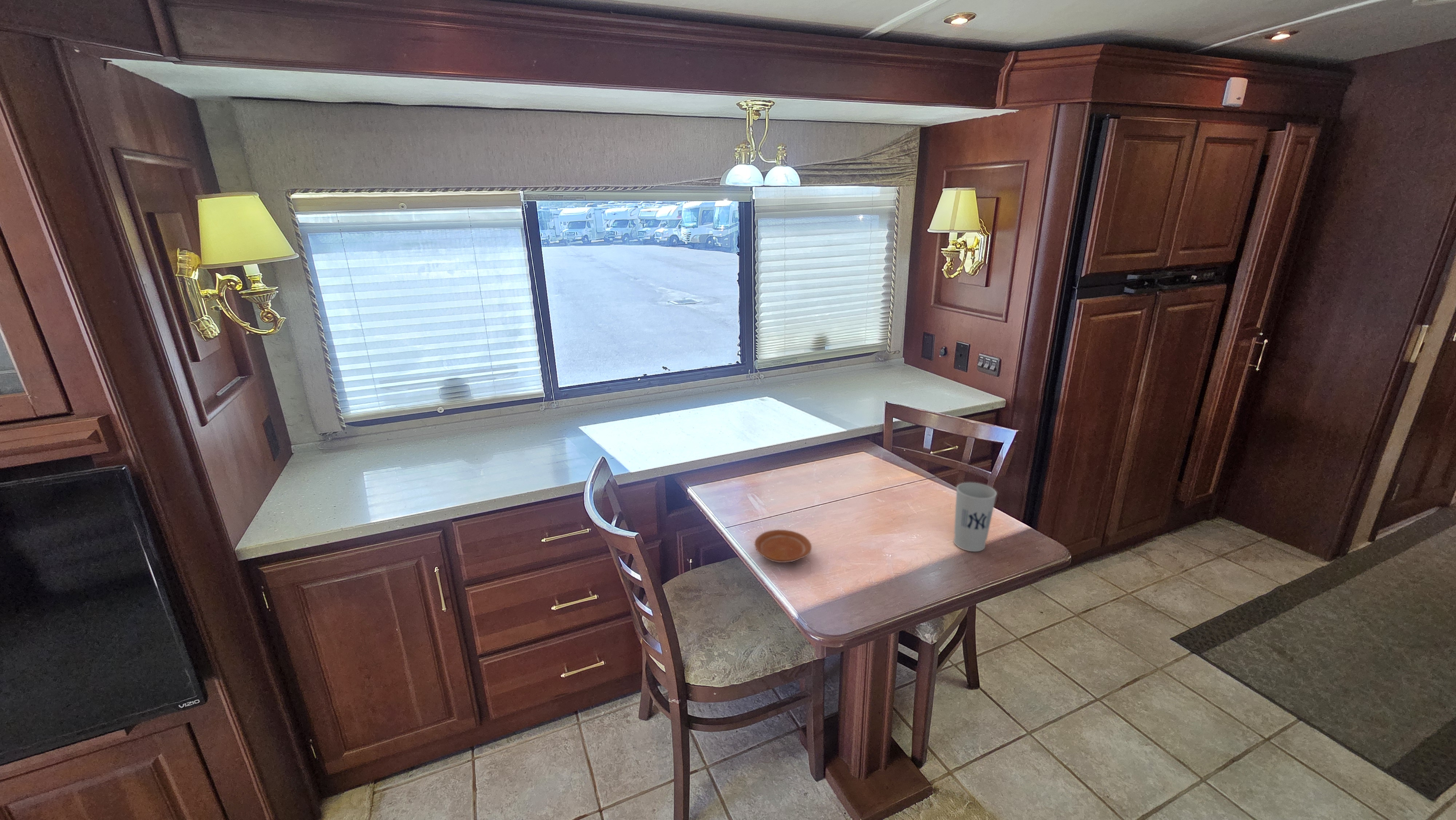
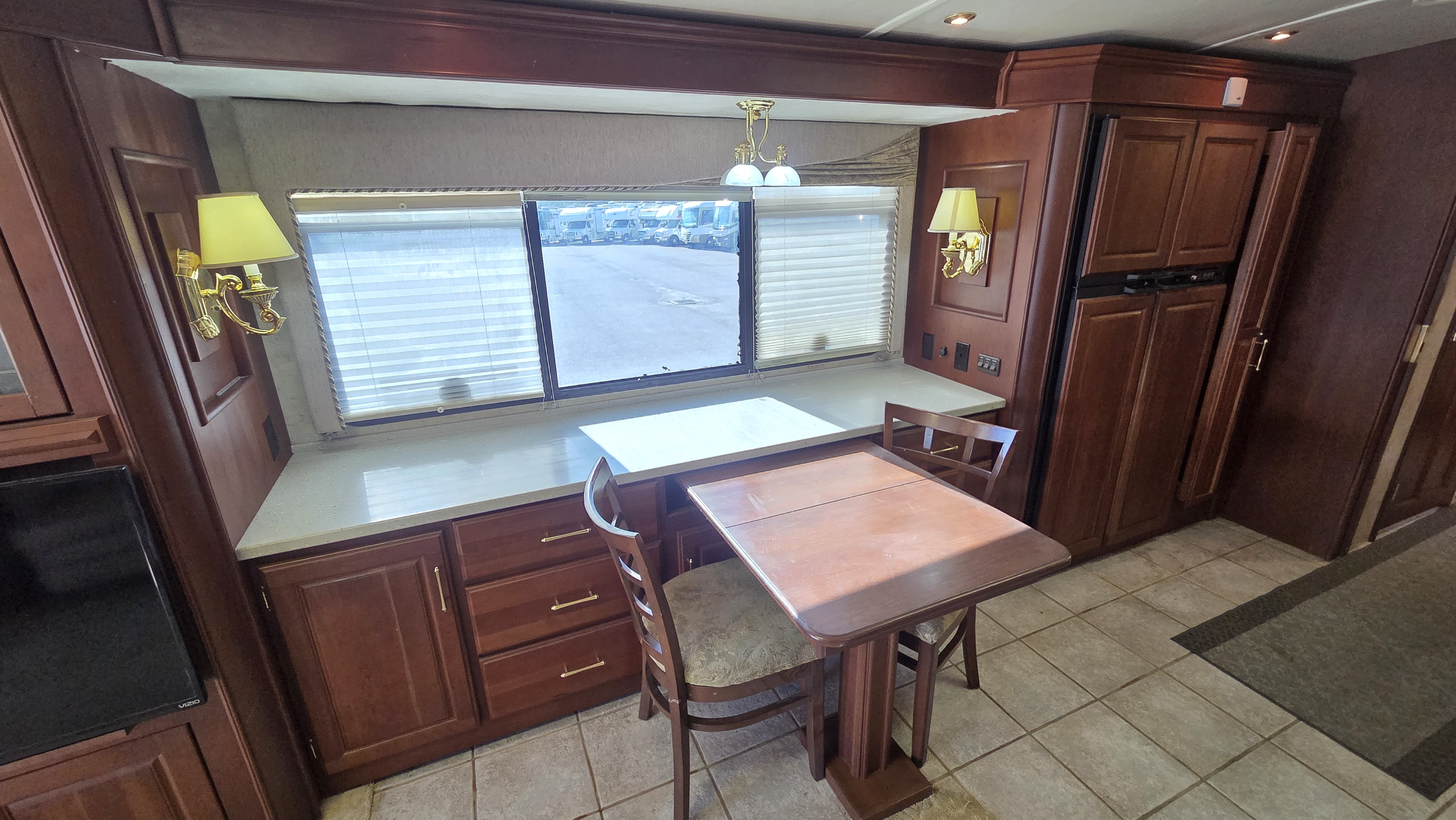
- plate (783, 549)
- cup (973, 517)
